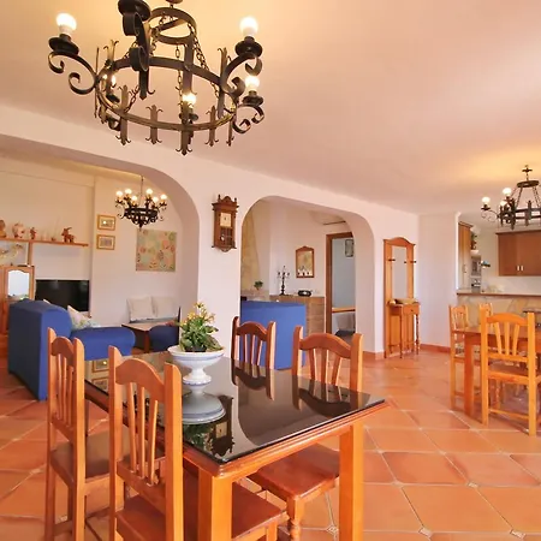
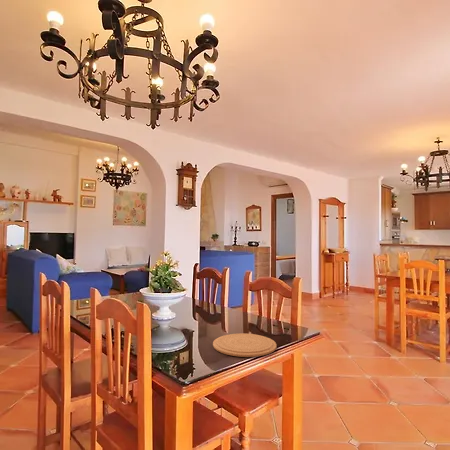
+ plate (244, 343)
